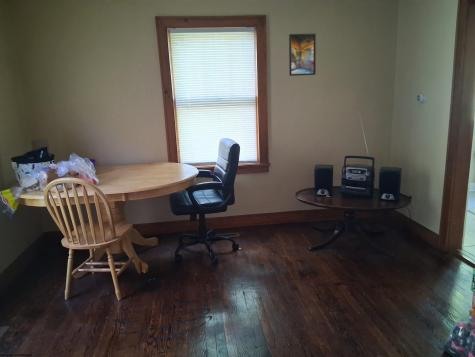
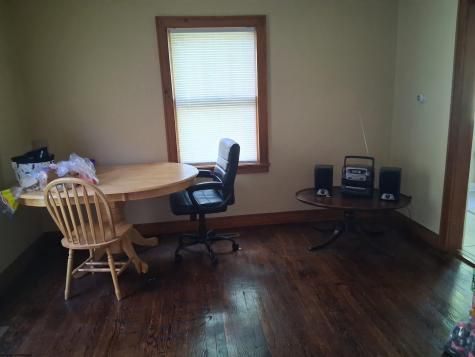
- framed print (302, 54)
